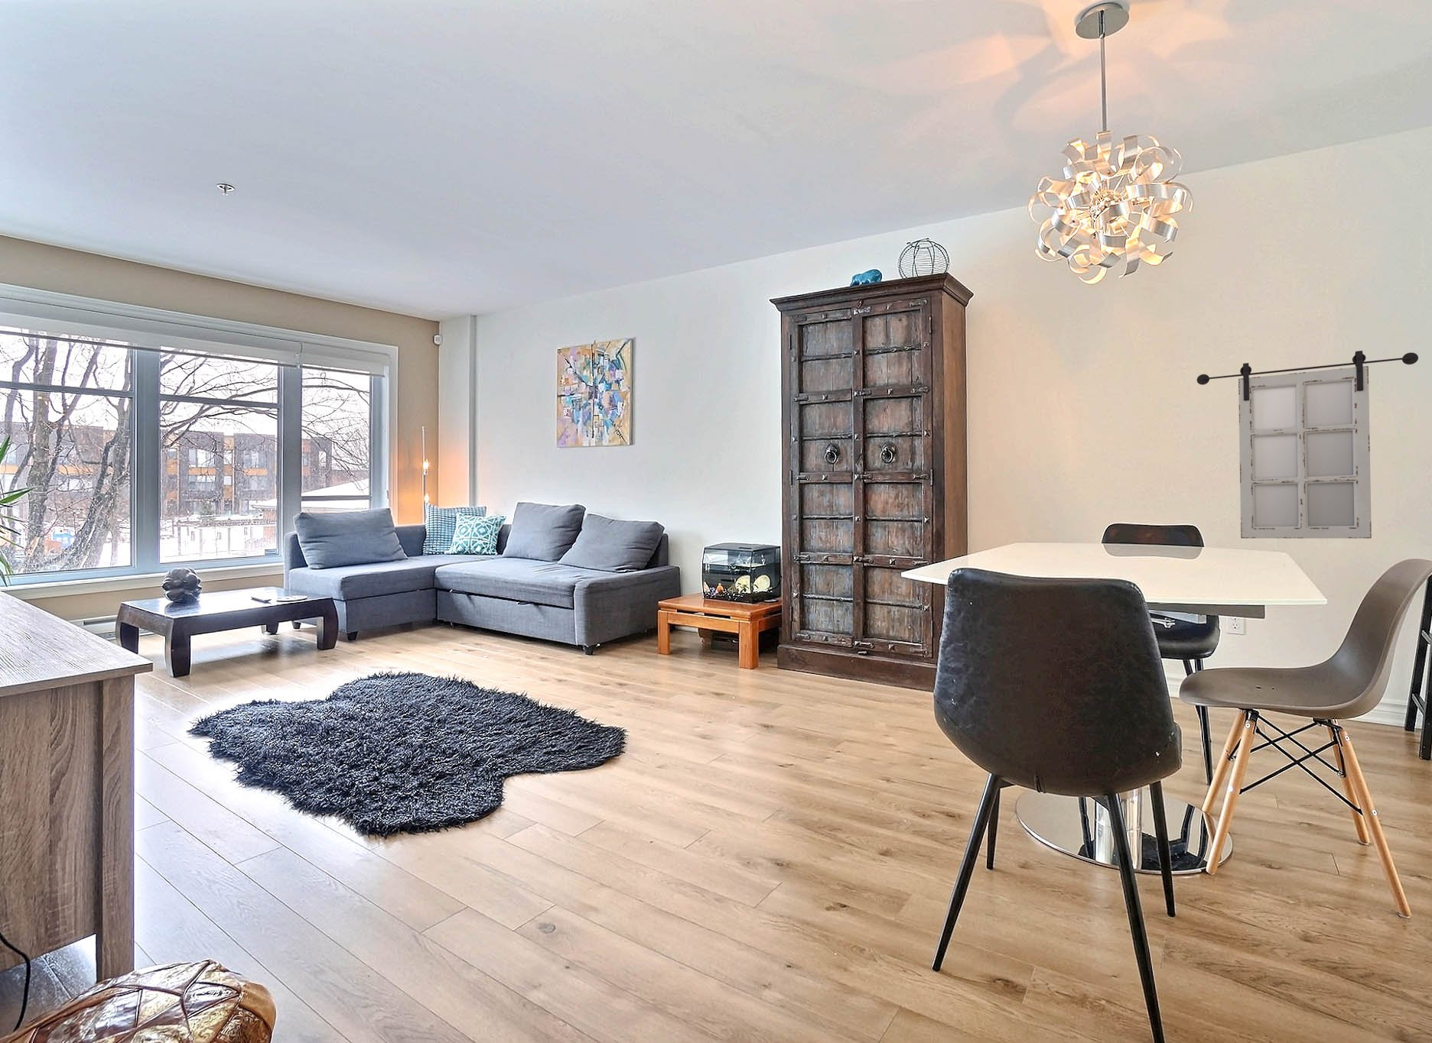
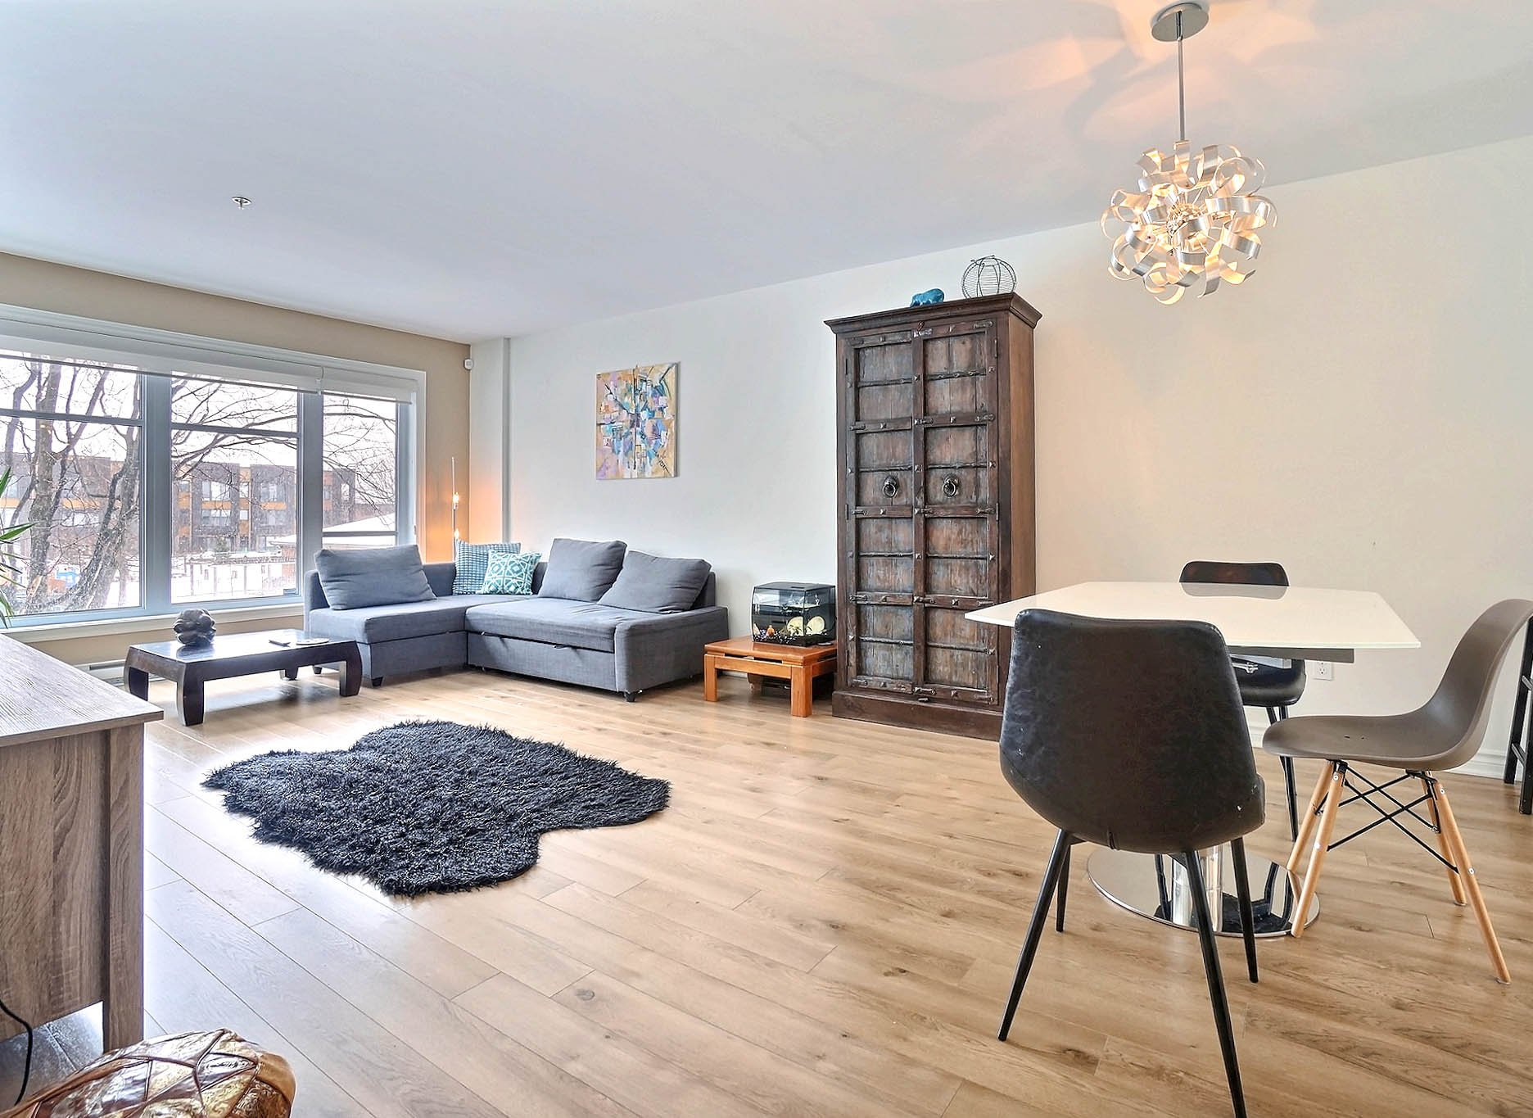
- home mirror (1302, 447)
